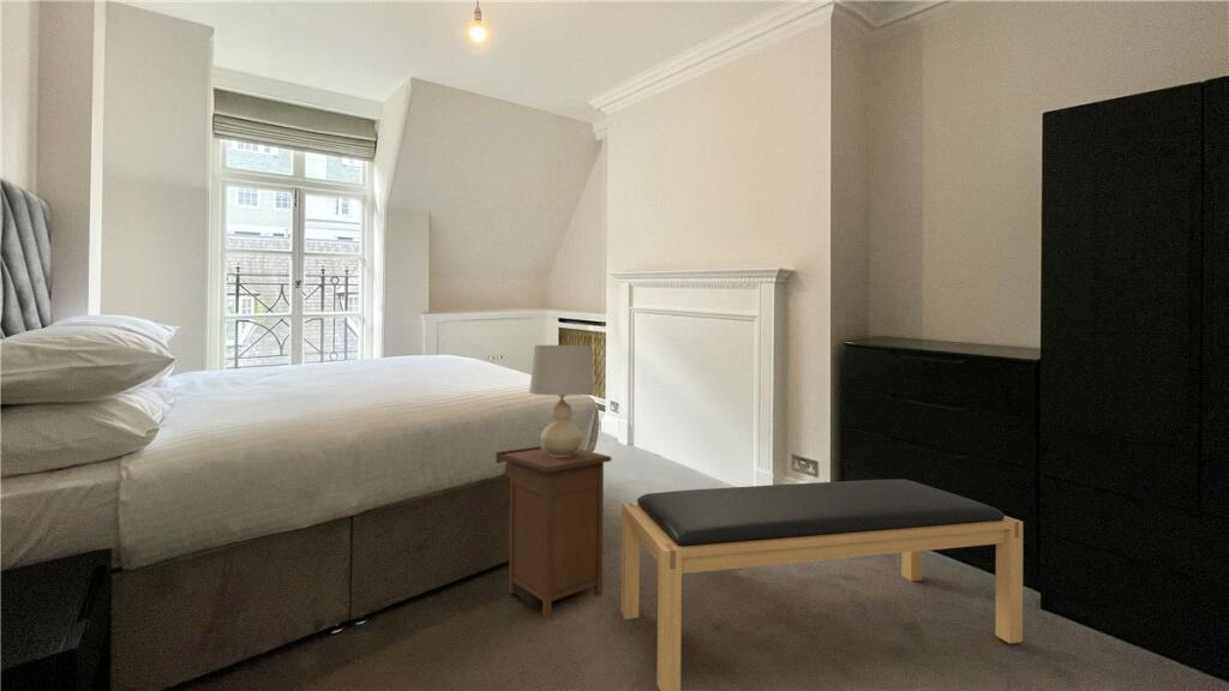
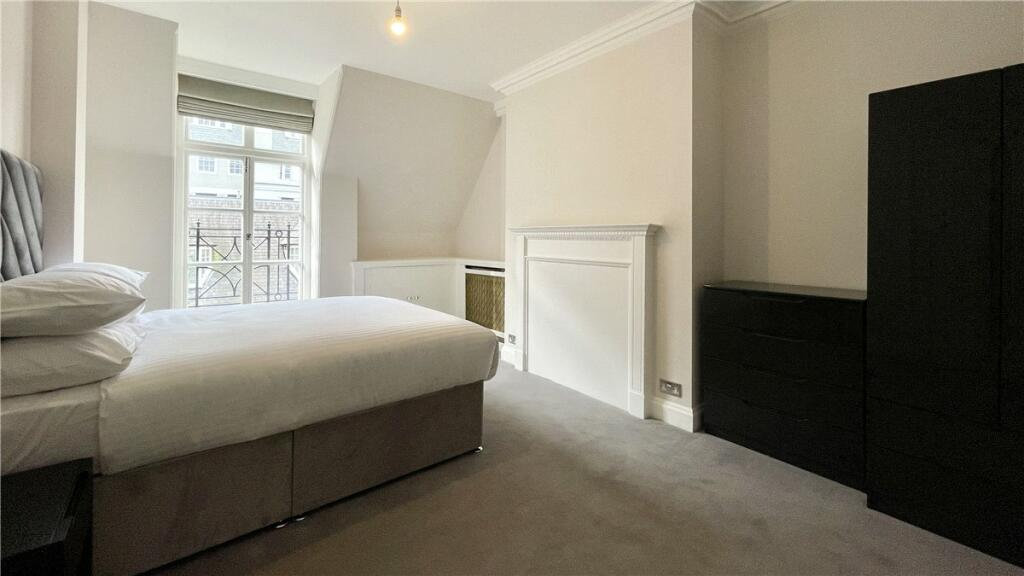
- nightstand (546, 519)
- table lamp (562, 399)
- bench (813, 560)
